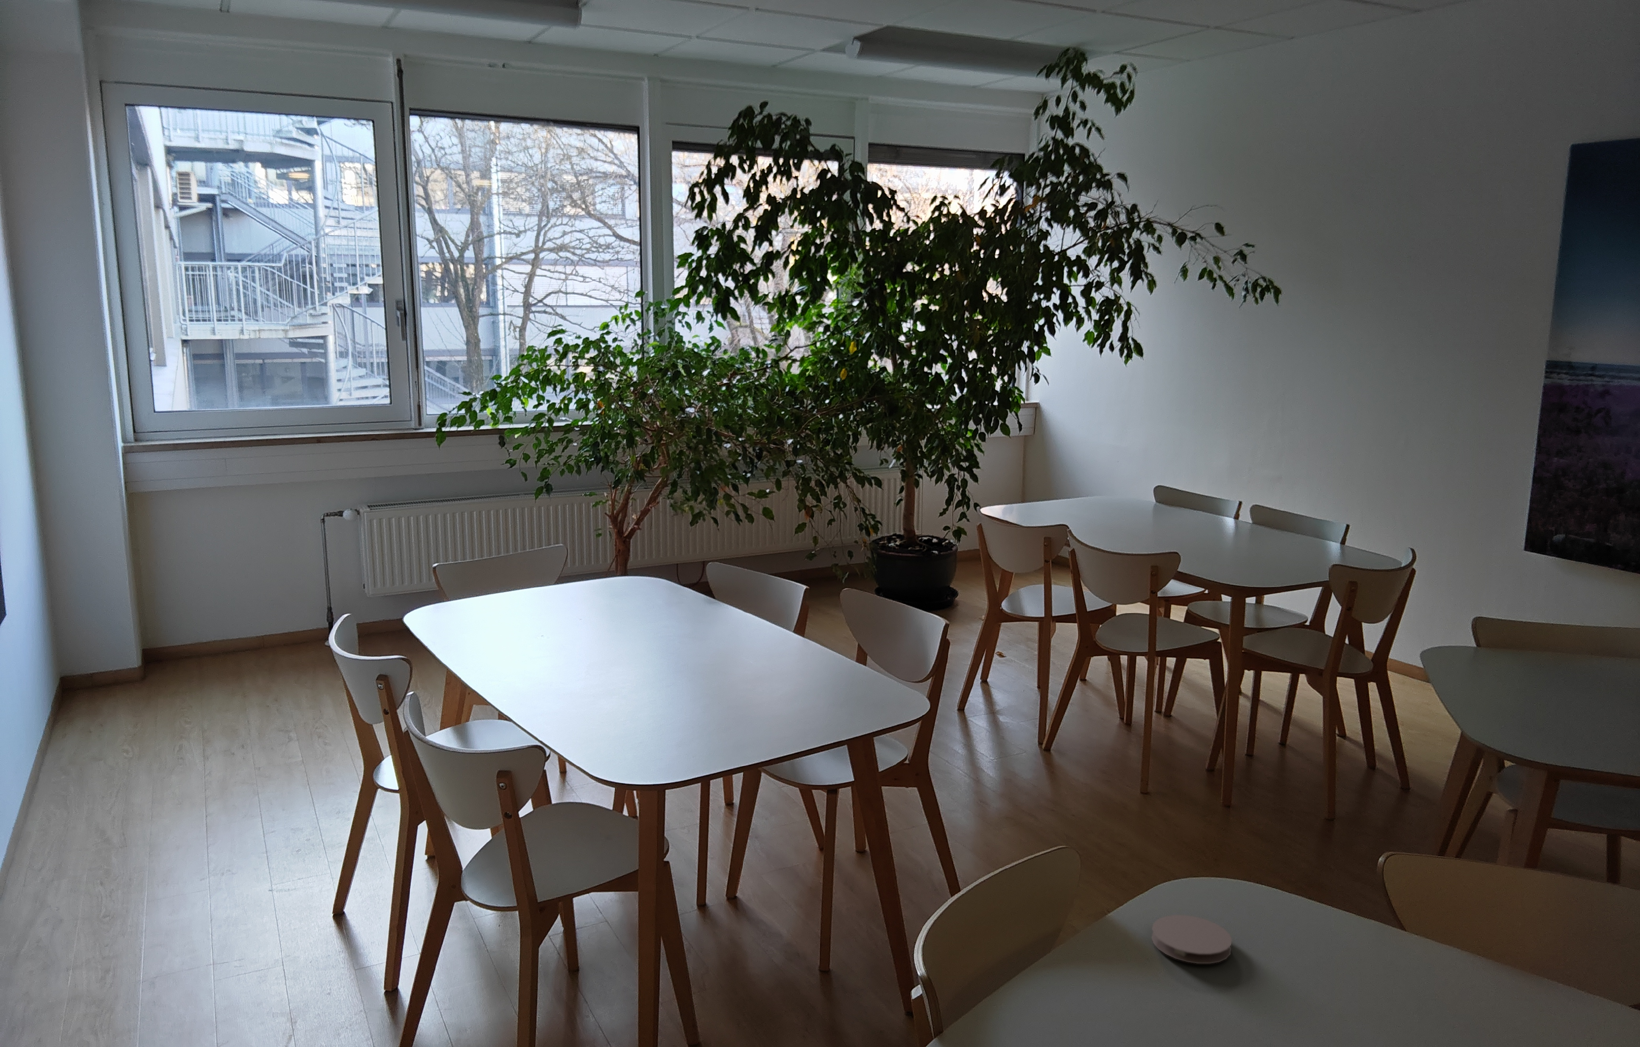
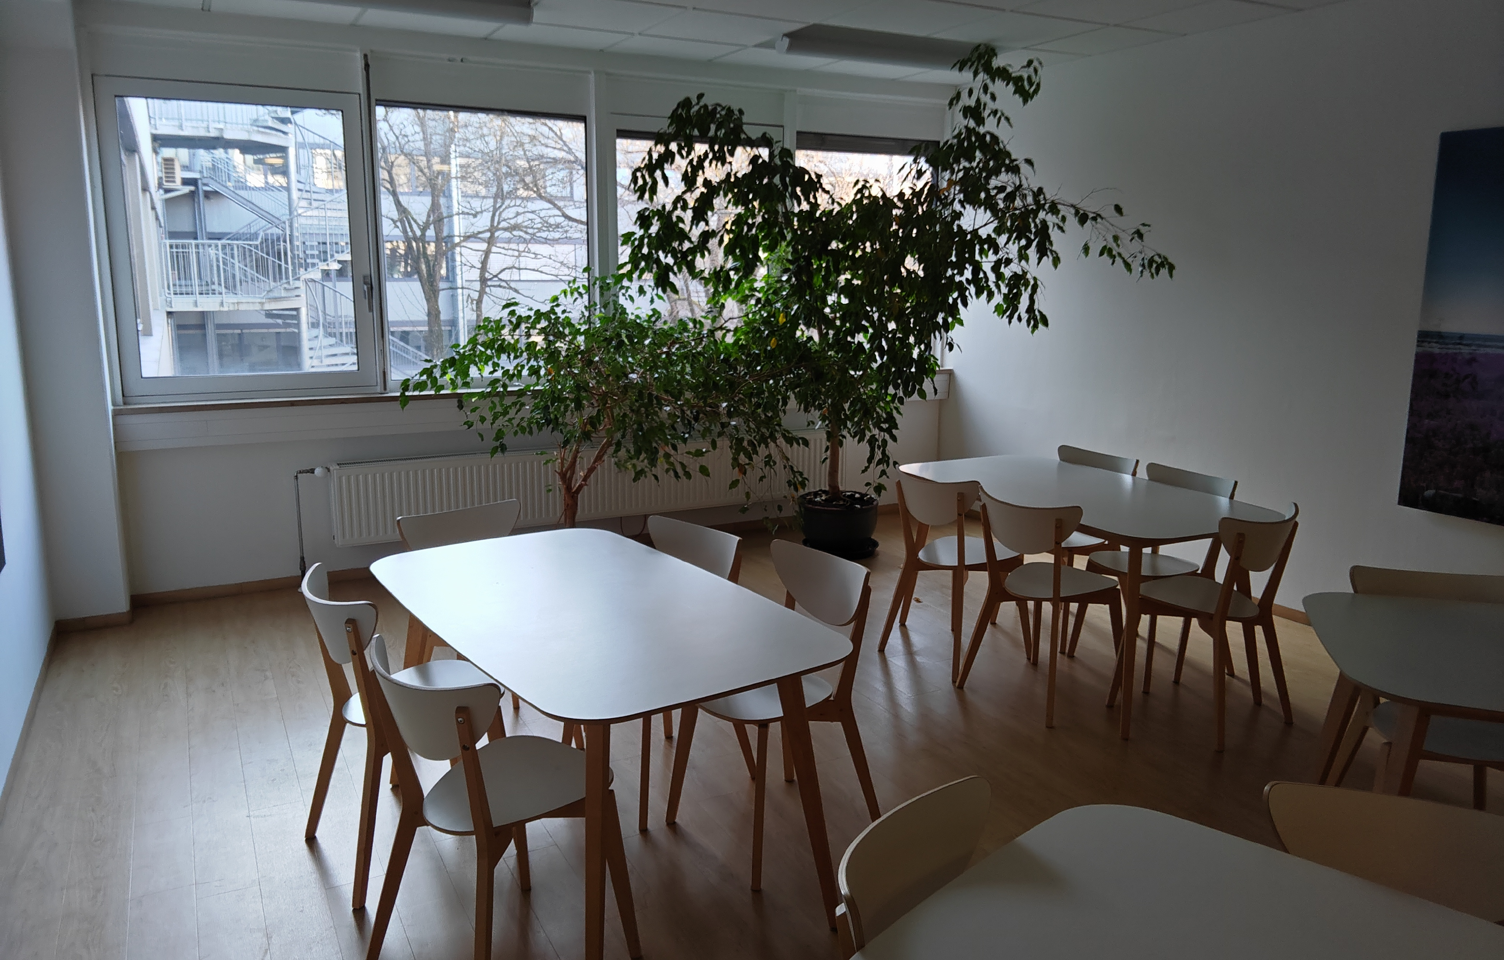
- coaster (1192, 938)
